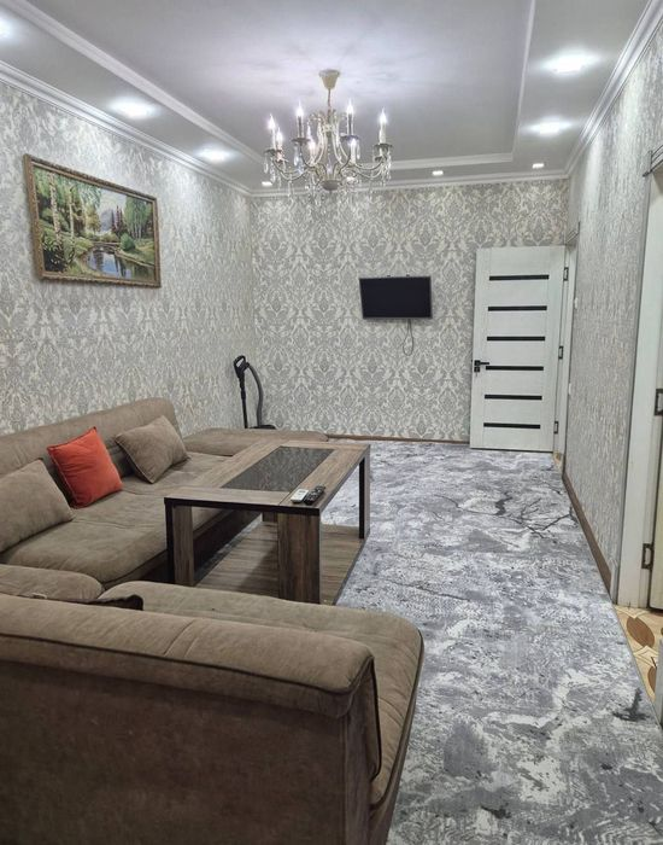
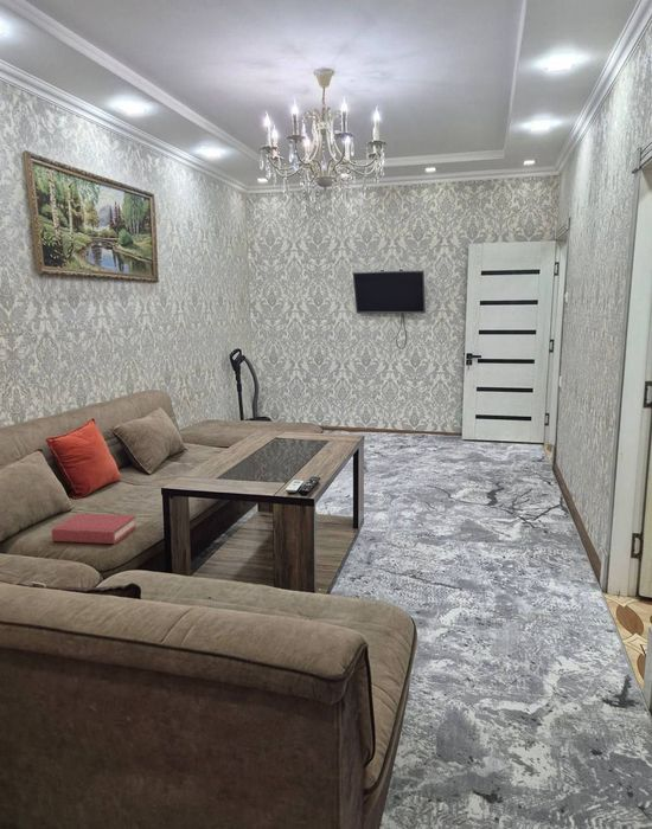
+ hardback book (95, 528)
